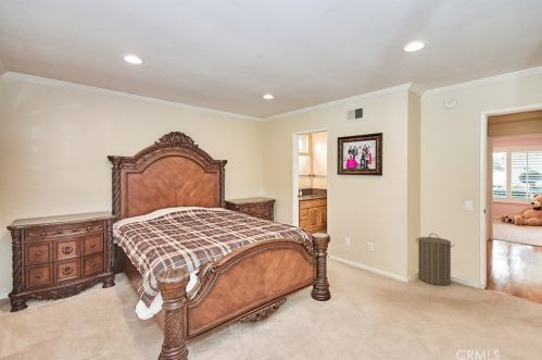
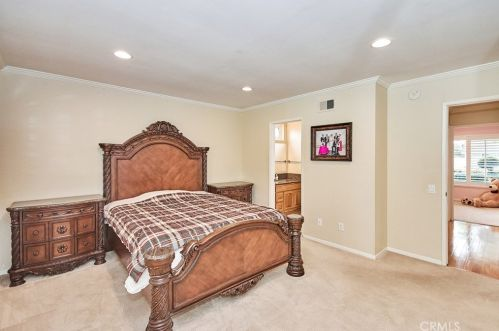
- laundry hamper (433, 257)
